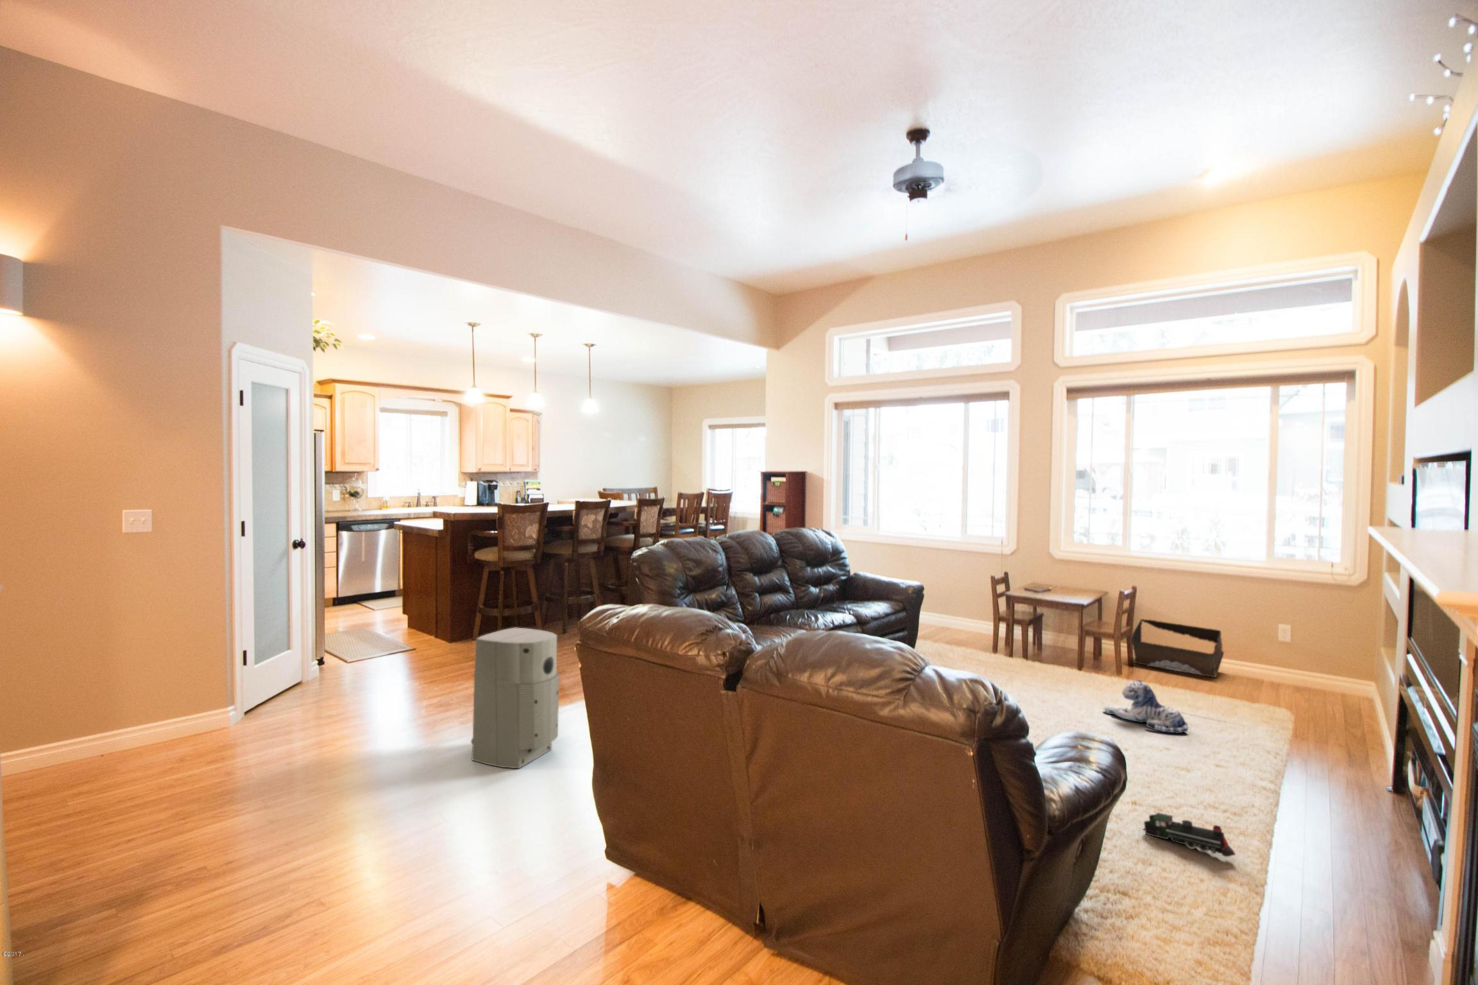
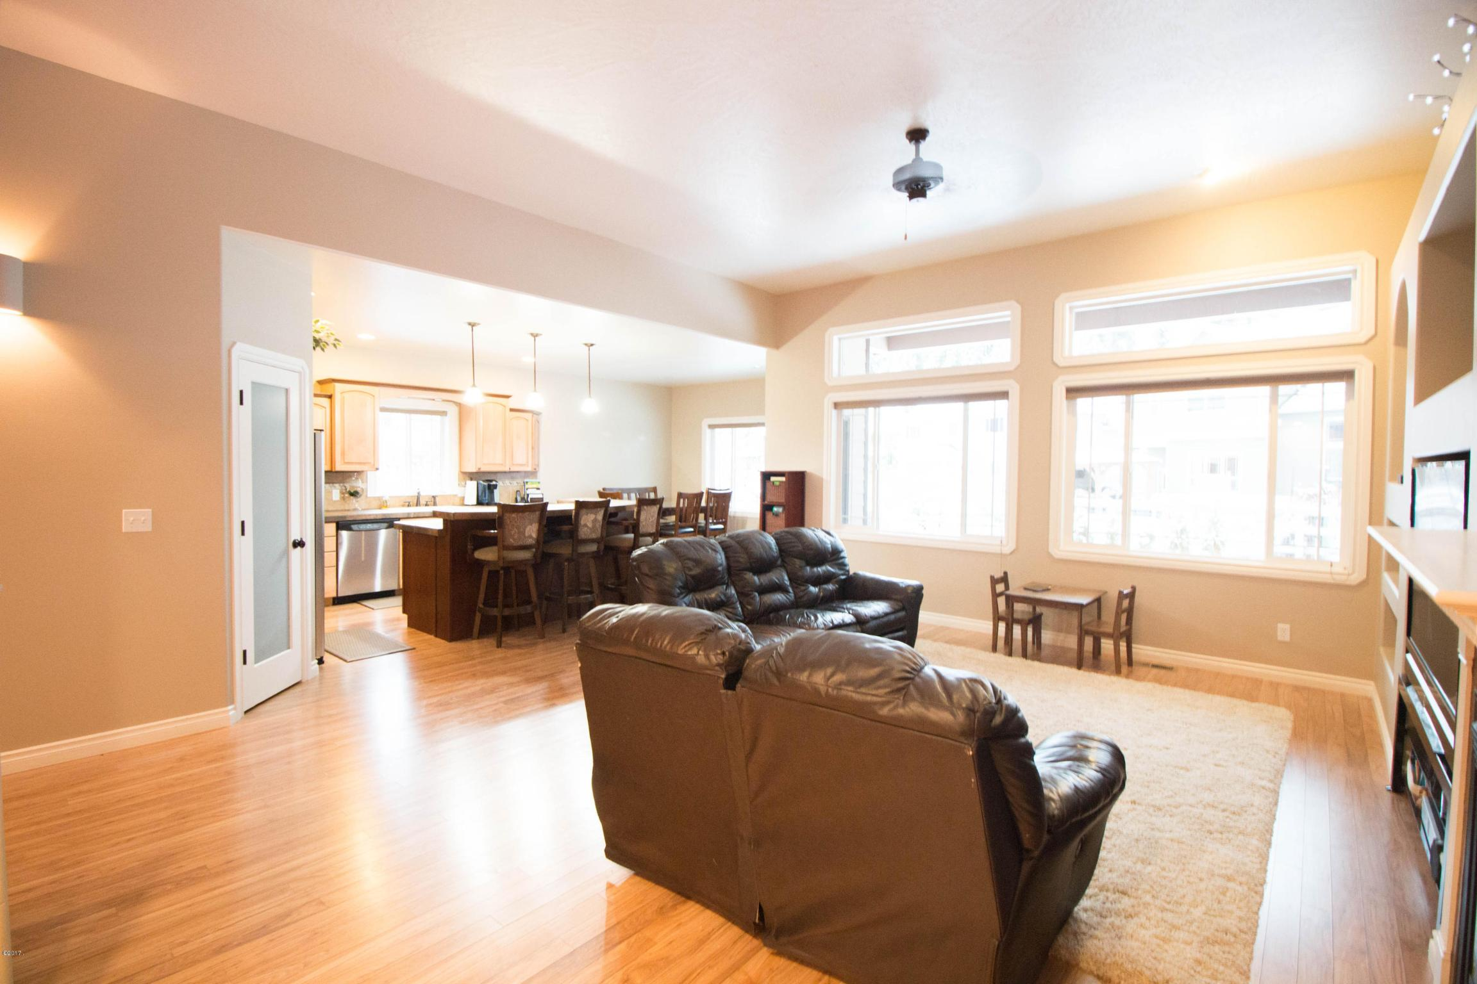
- air purifier (517, 695)
- plush toy (1145, 702)
- toy train (1187, 830)
- storage bin (1177, 648)
